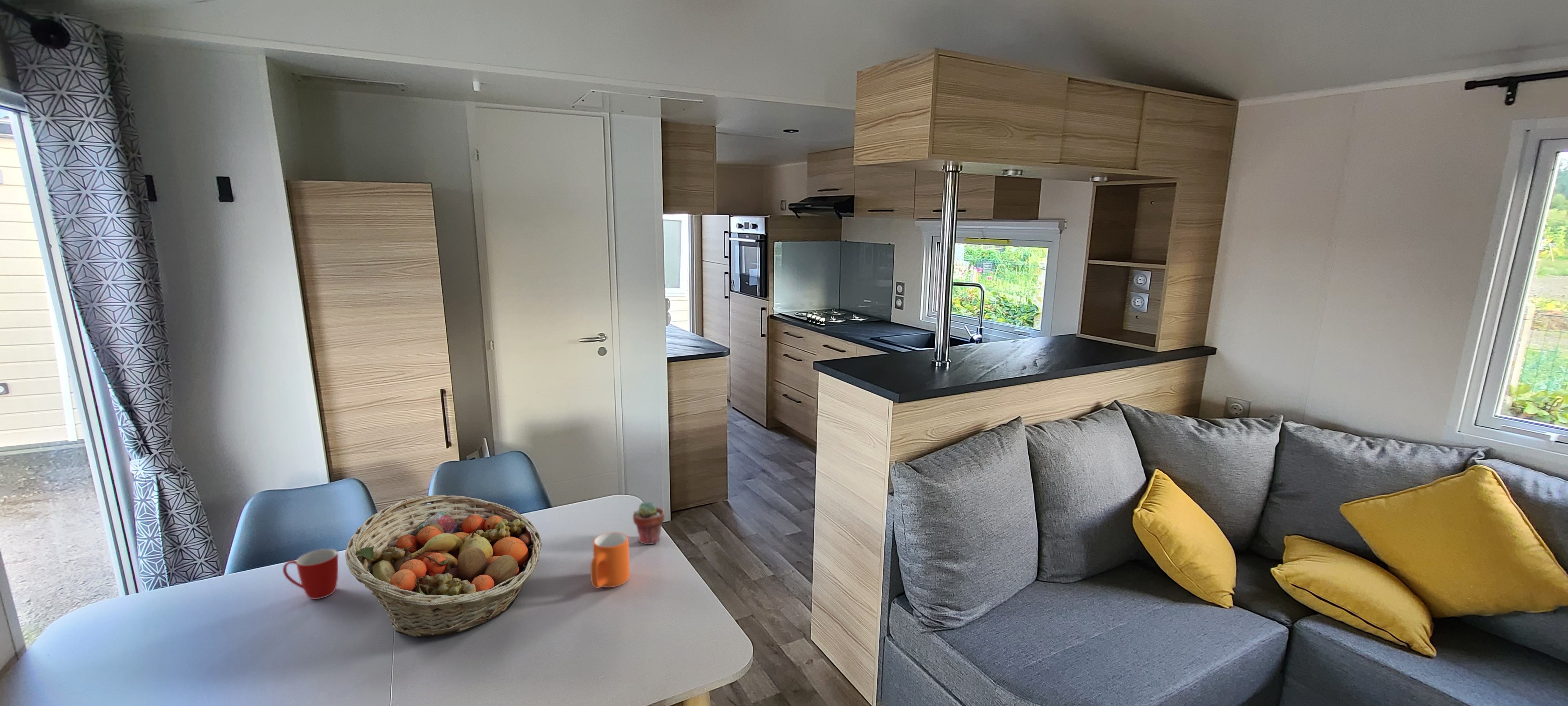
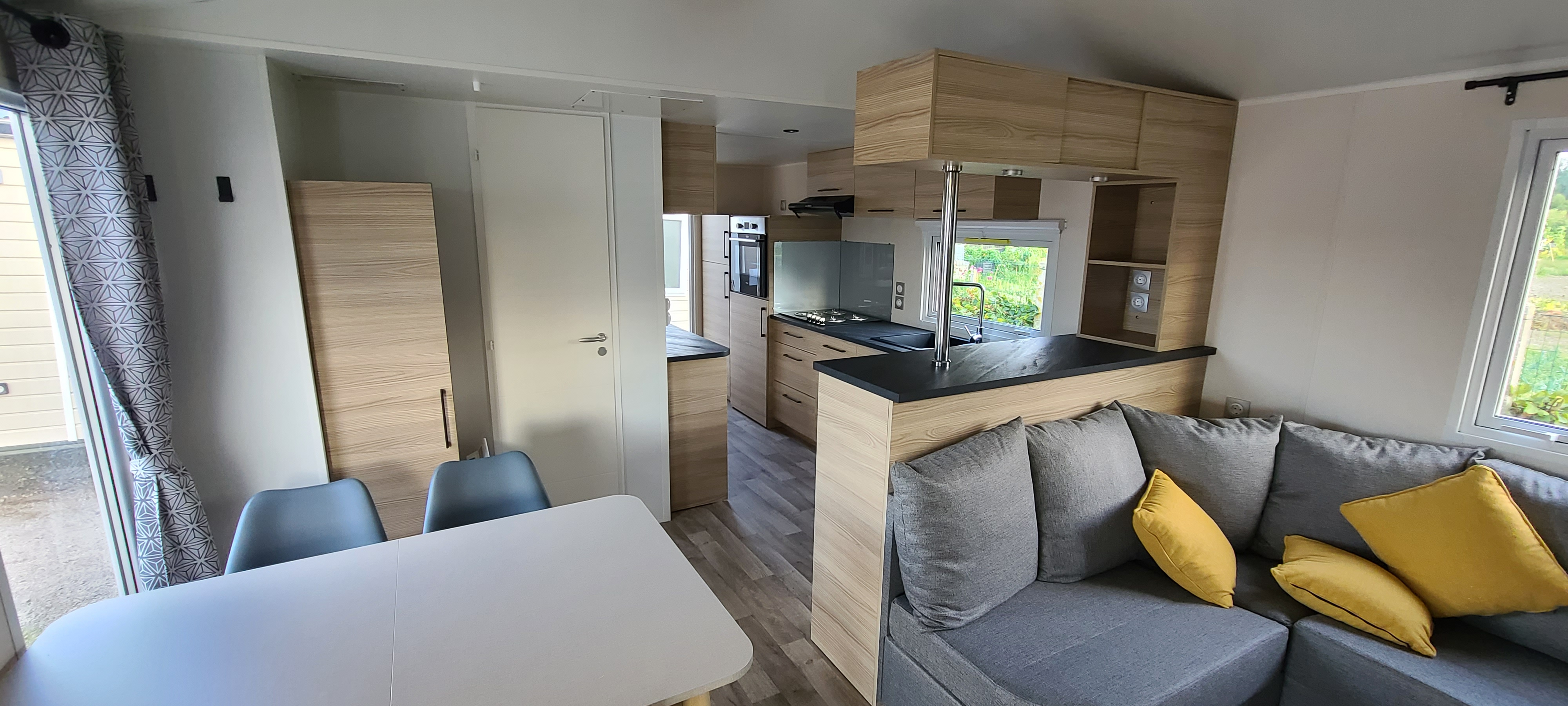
- mug (611, 563)
- fruit basket (452, 558)
- mug (311, 576)
- potted succulent (649, 521)
